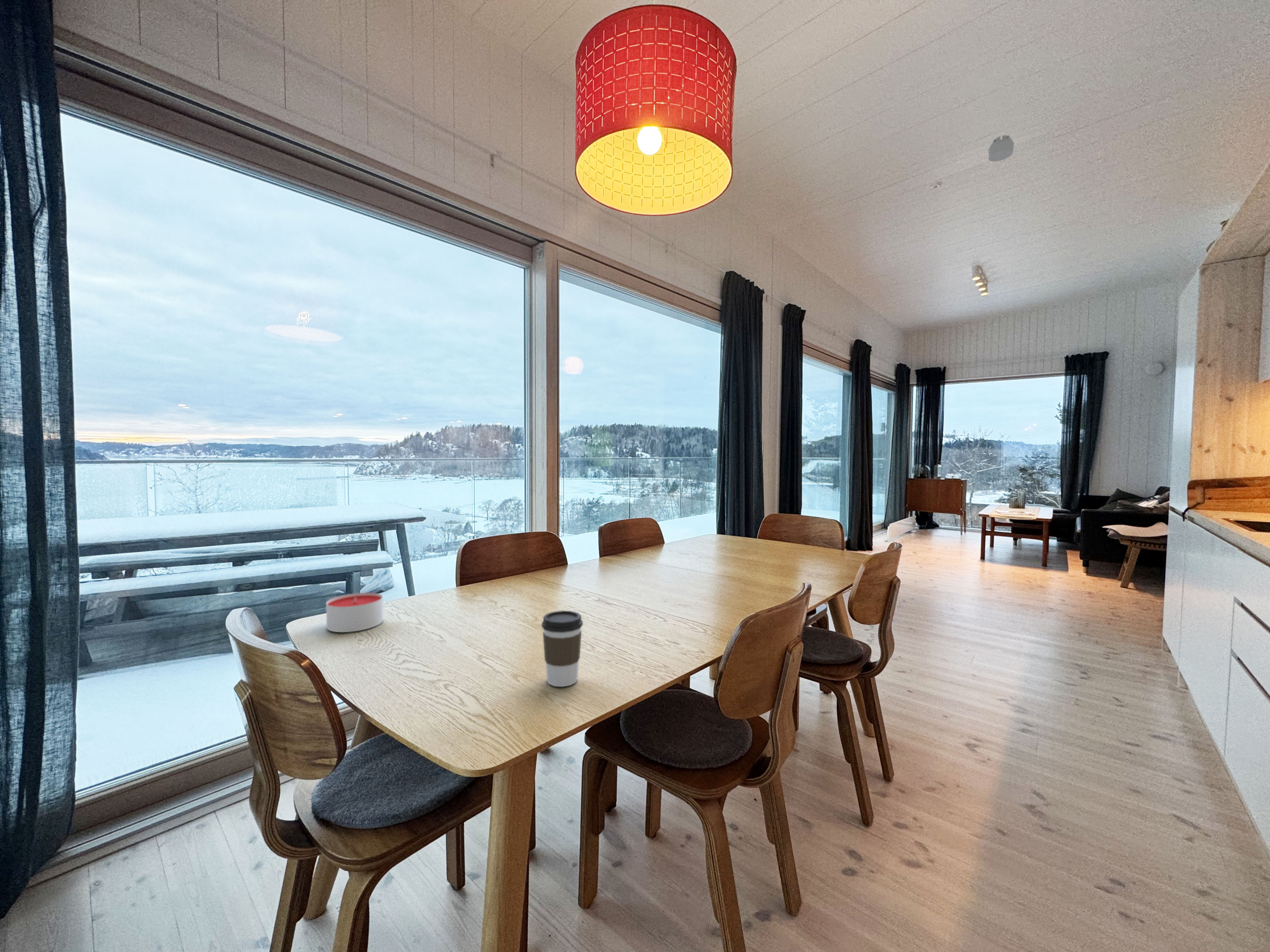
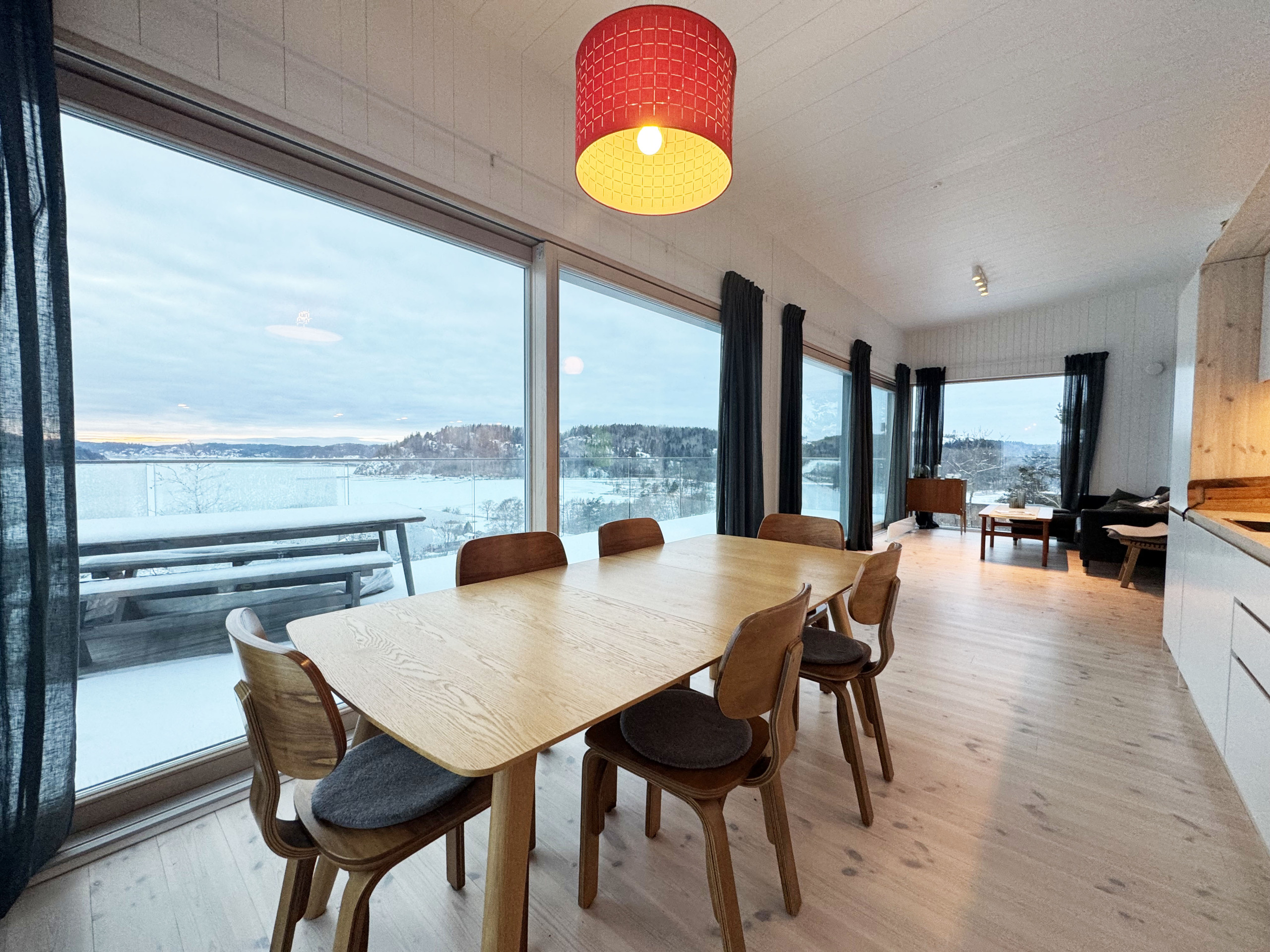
- smoke detector (1001, 147)
- candle (355, 610)
- coffee cup (562, 648)
